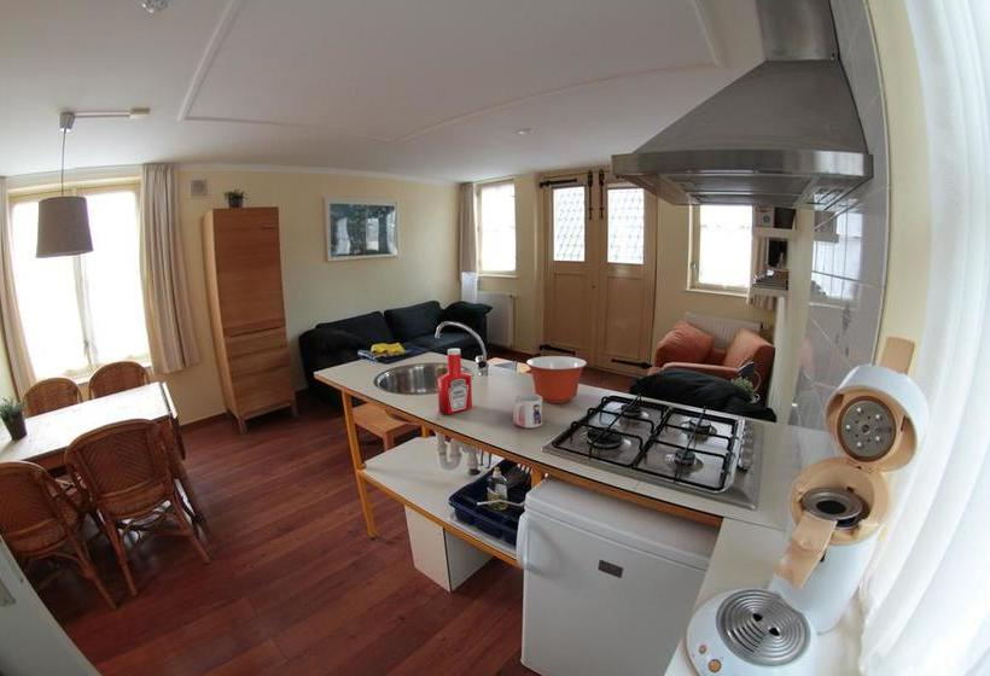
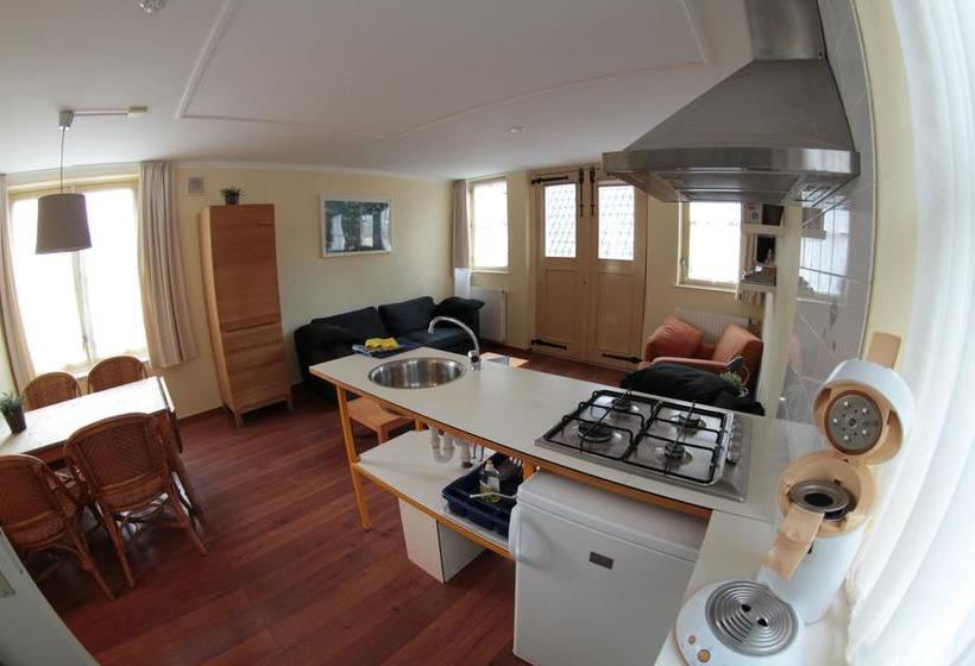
- mug (525, 412)
- mixing bowl (555, 380)
- soap bottle (454, 379)
